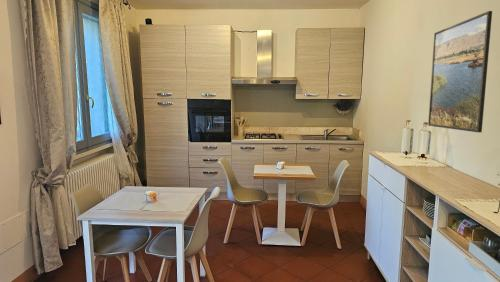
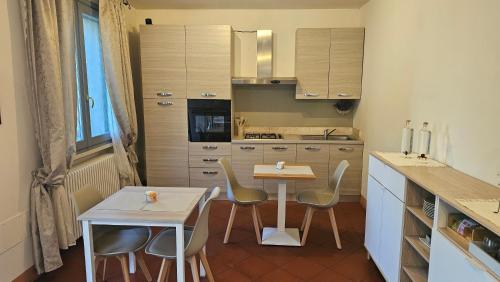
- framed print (455, 77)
